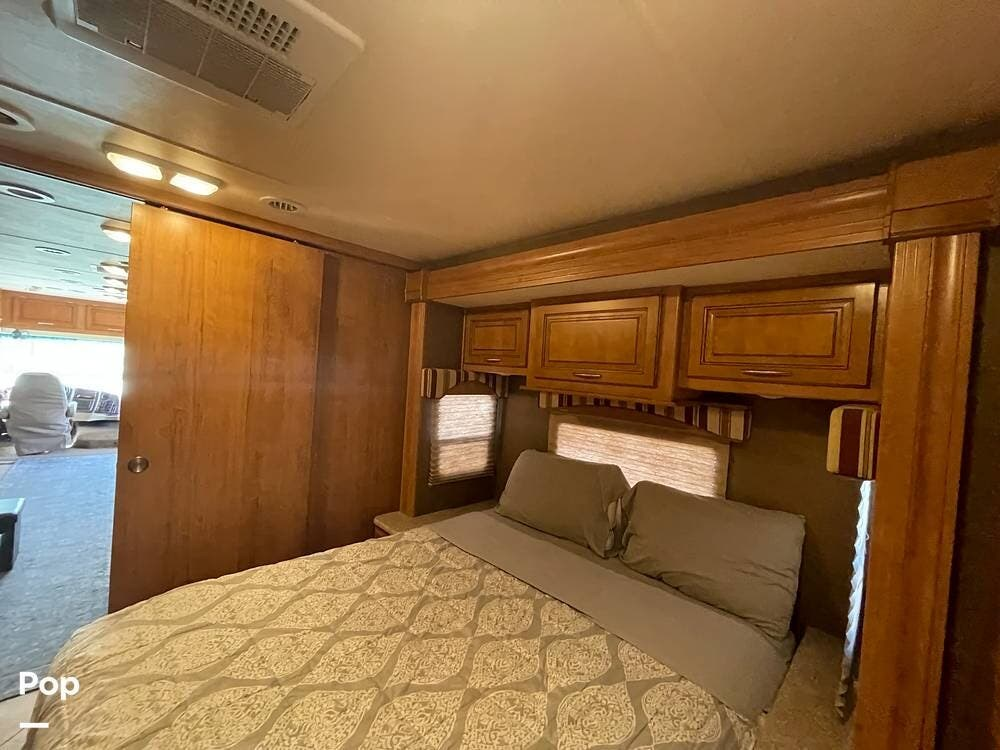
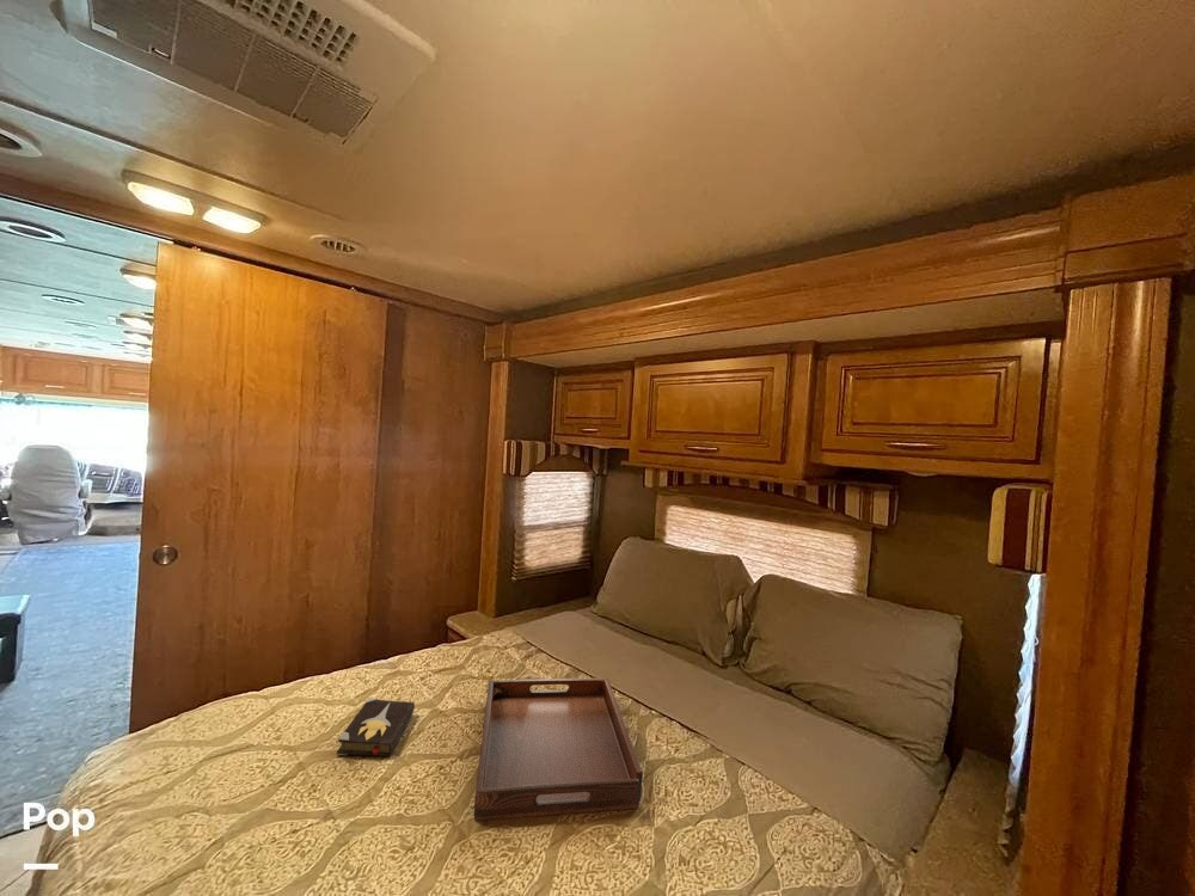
+ hardback book (378, 724)
+ serving tray (554, 734)
